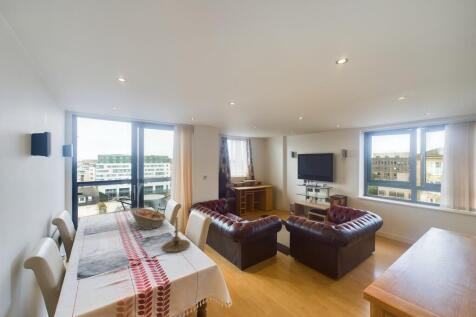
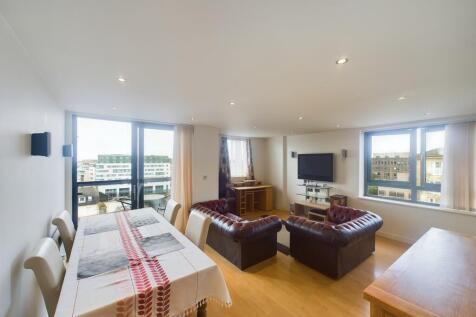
- fruit basket (148, 216)
- candle holder (176, 231)
